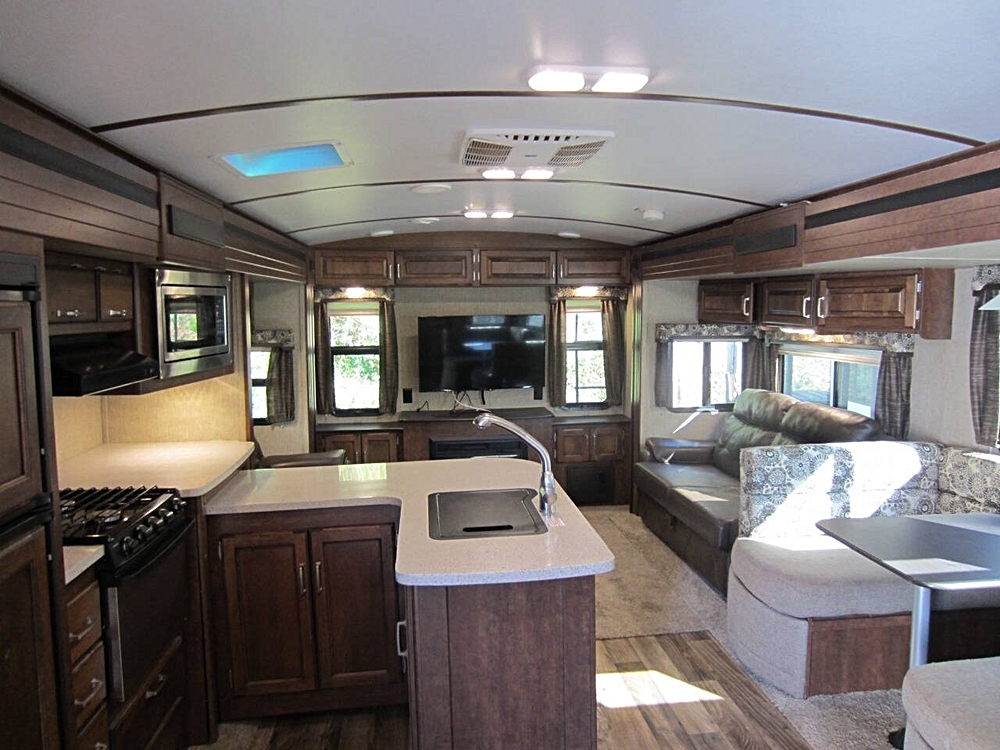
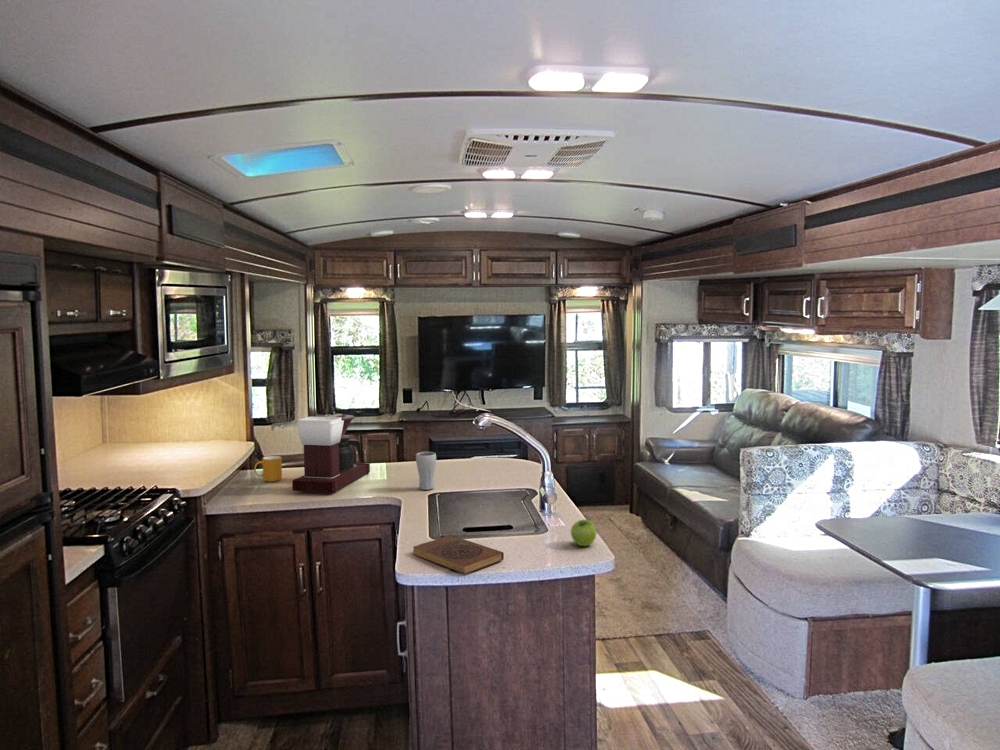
+ coffee maker (332, 449)
+ book (457, 553)
+ drinking glass (426, 471)
+ fruit (583, 532)
+ mug (268, 469)
